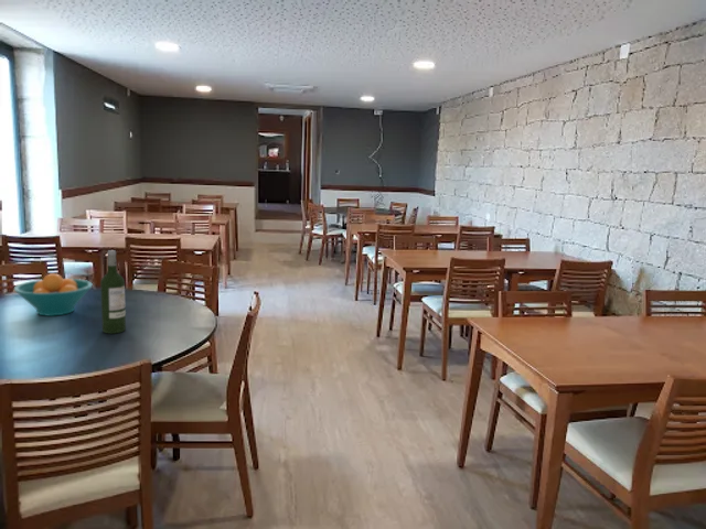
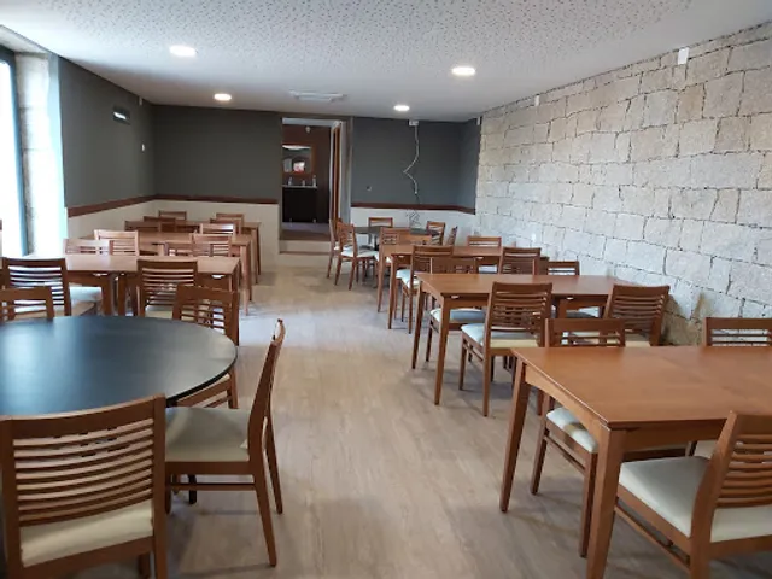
- fruit bowl (54, 292)
- wine bottle (113, 291)
